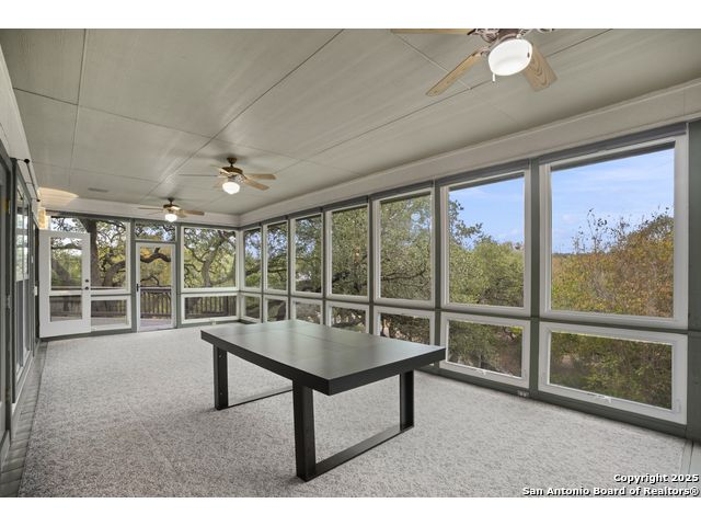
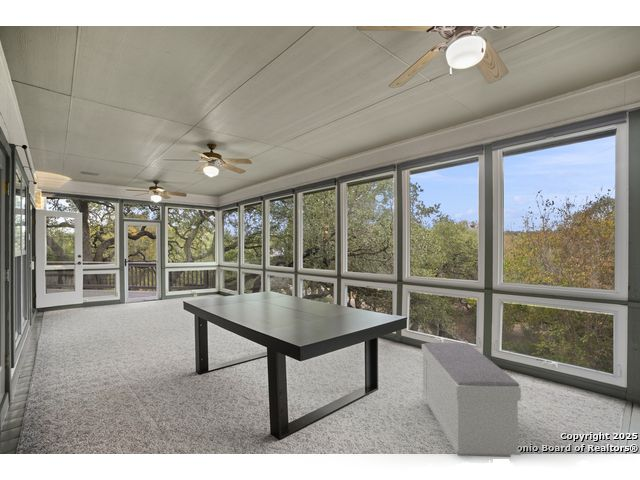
+ bench (463, 391)
